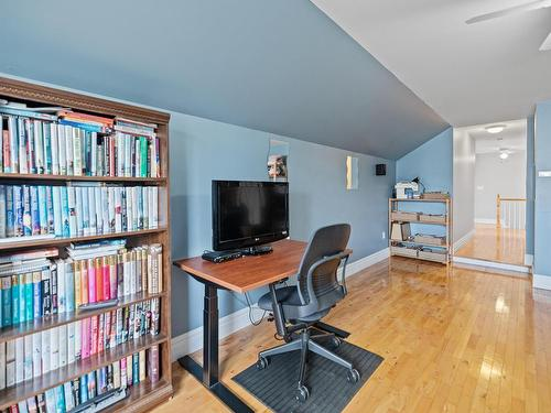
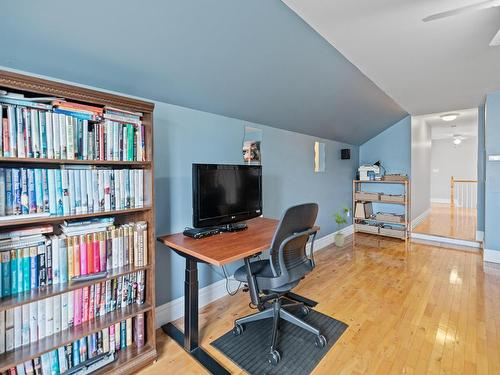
+ house plant (342, 225)
